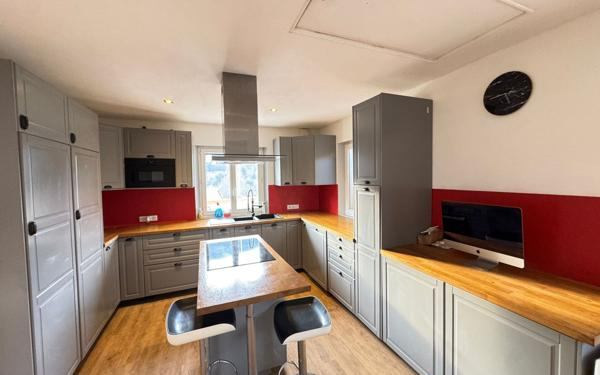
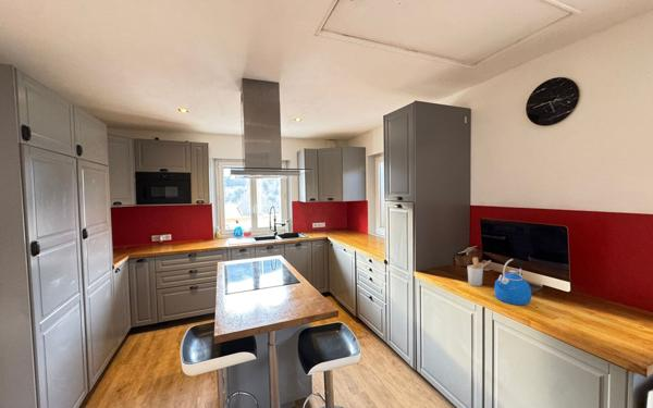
+ kettle (509, 280)
+ utensil holder (479, 271)
